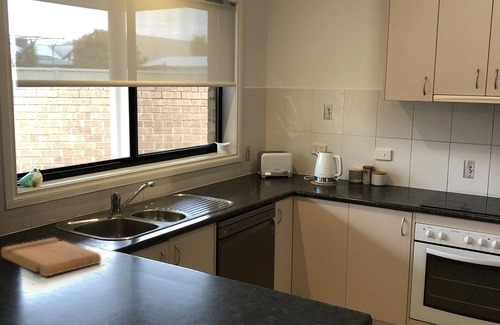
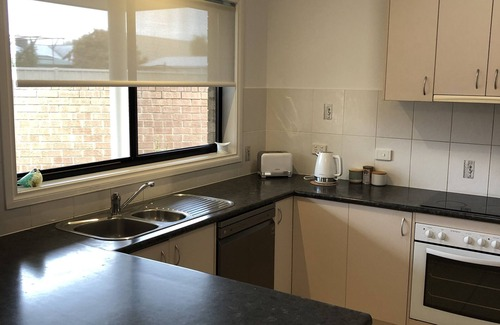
- cutting board (50, 255)
